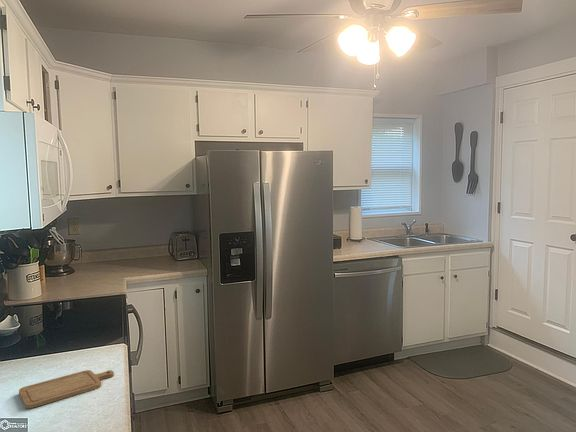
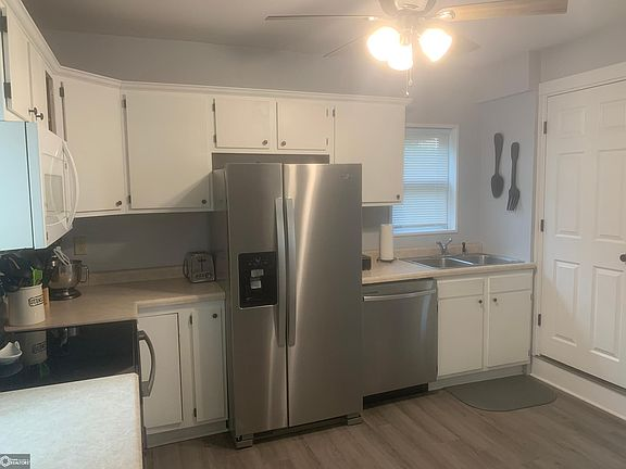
- chopping board (70, 384)
